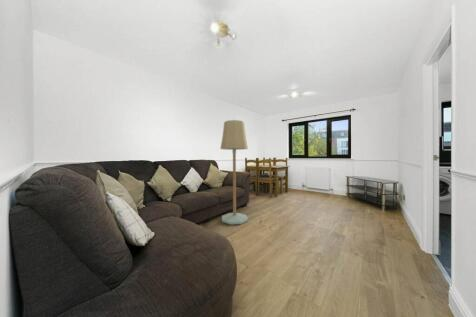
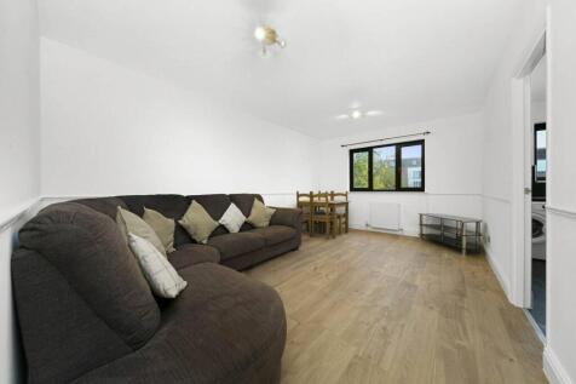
- floor lamp (234, 170)
